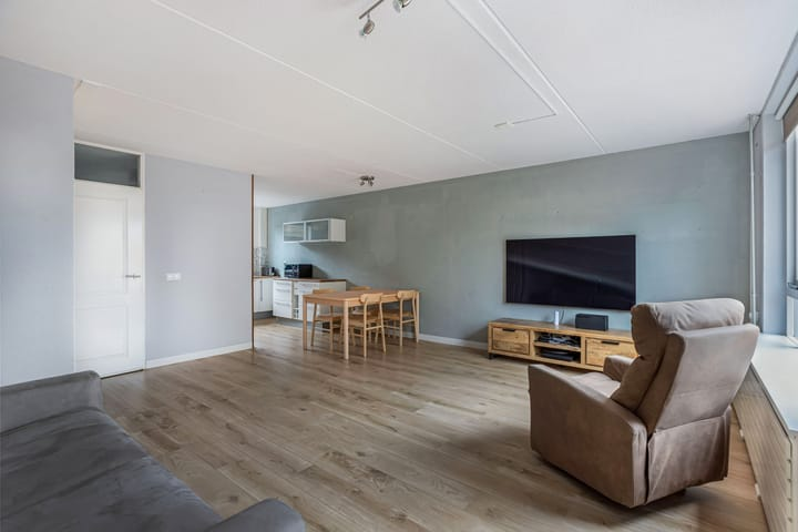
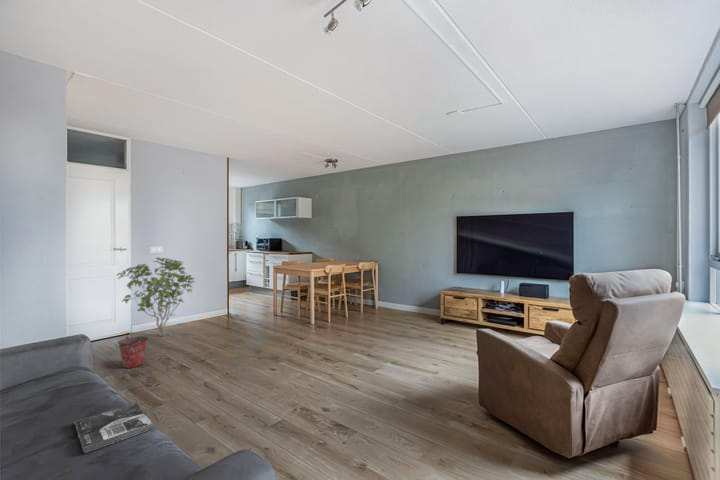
+ magazine (113, 424)
+ bucket (132, 351)
+ shrub (161, 296)
